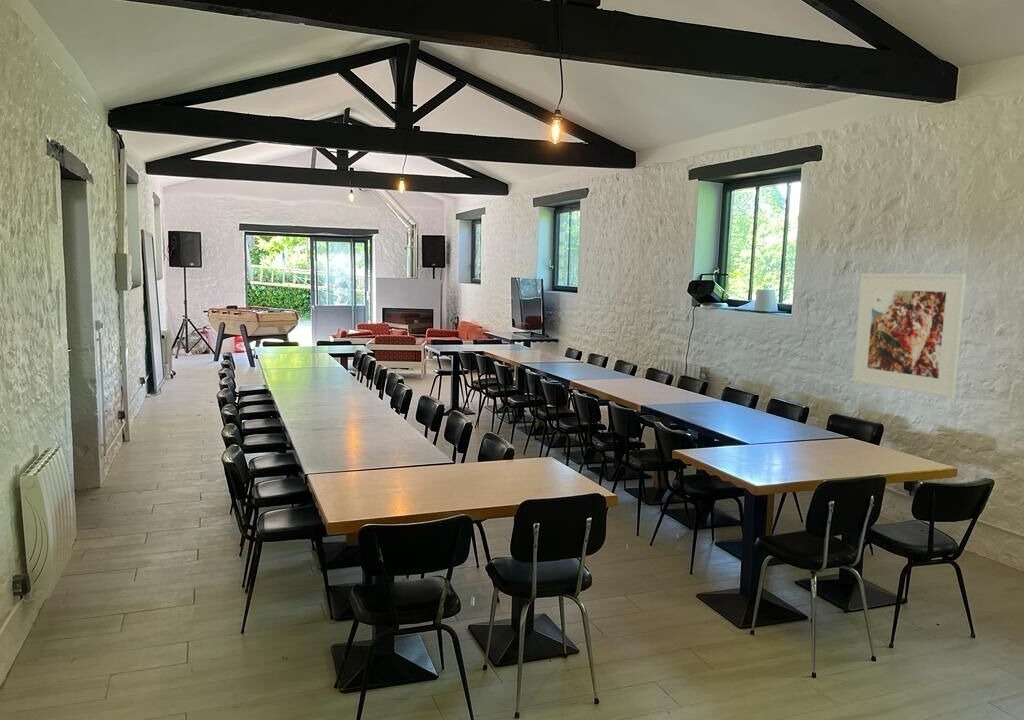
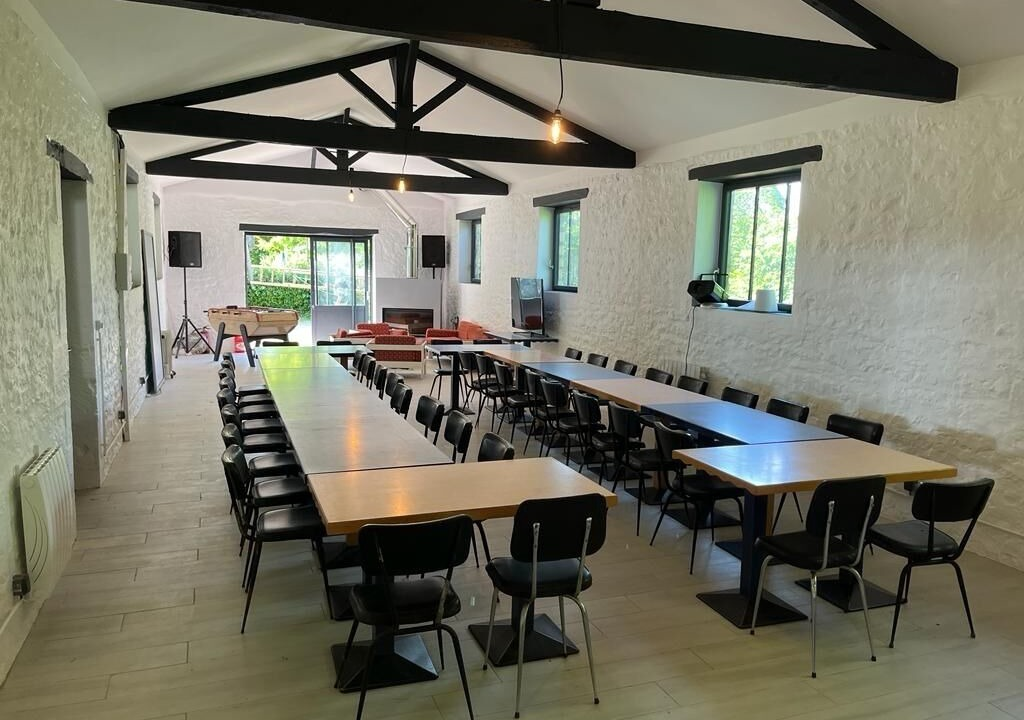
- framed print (905, 332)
